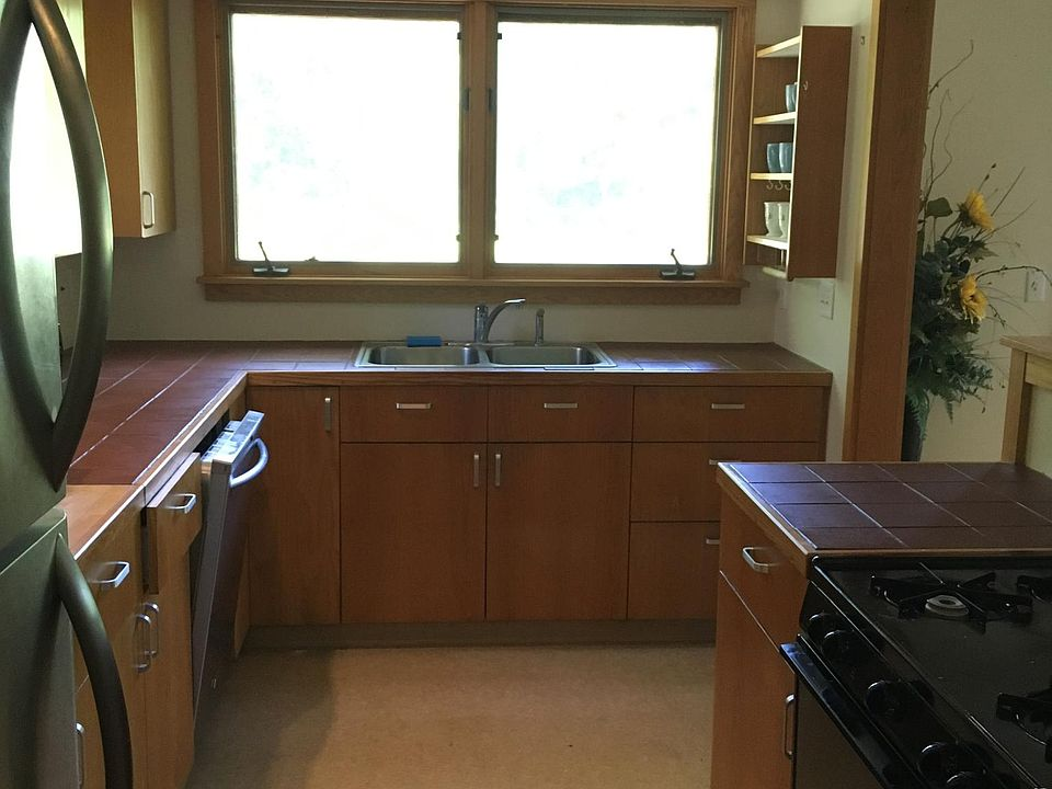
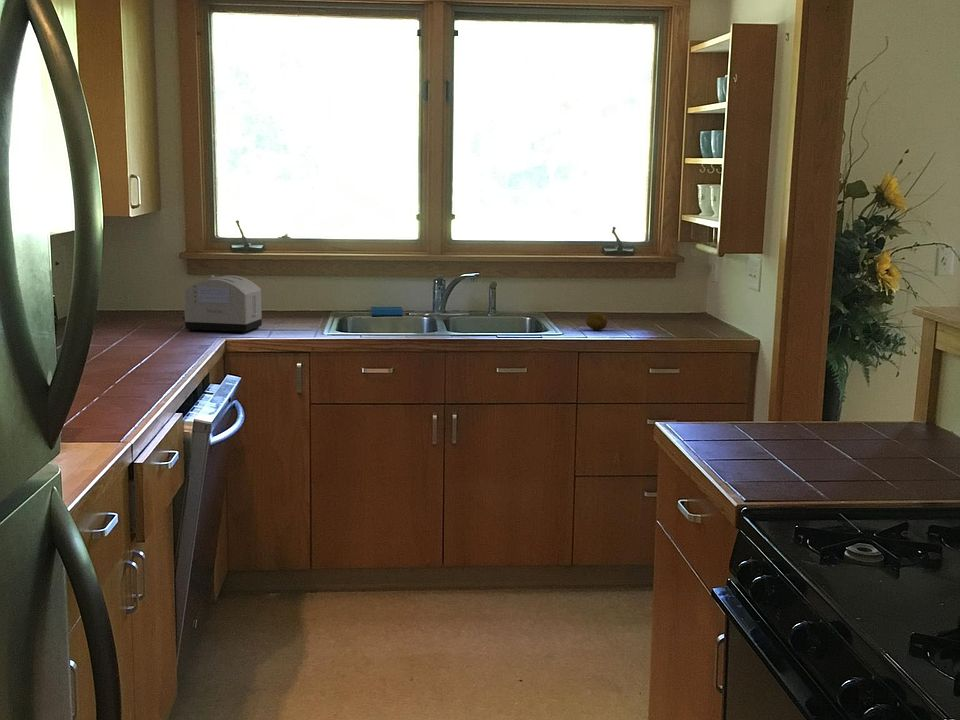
+ fruit (596, 320)
+ toaster (228, 301)
